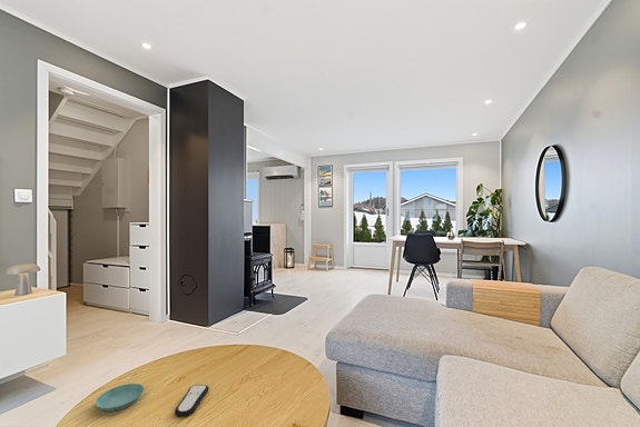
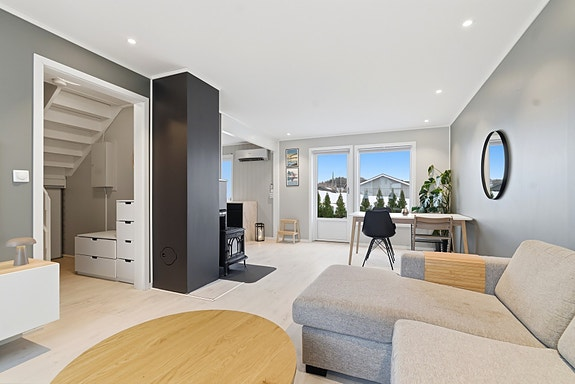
- remote control (191, 399)
- saucer (120, 398)
